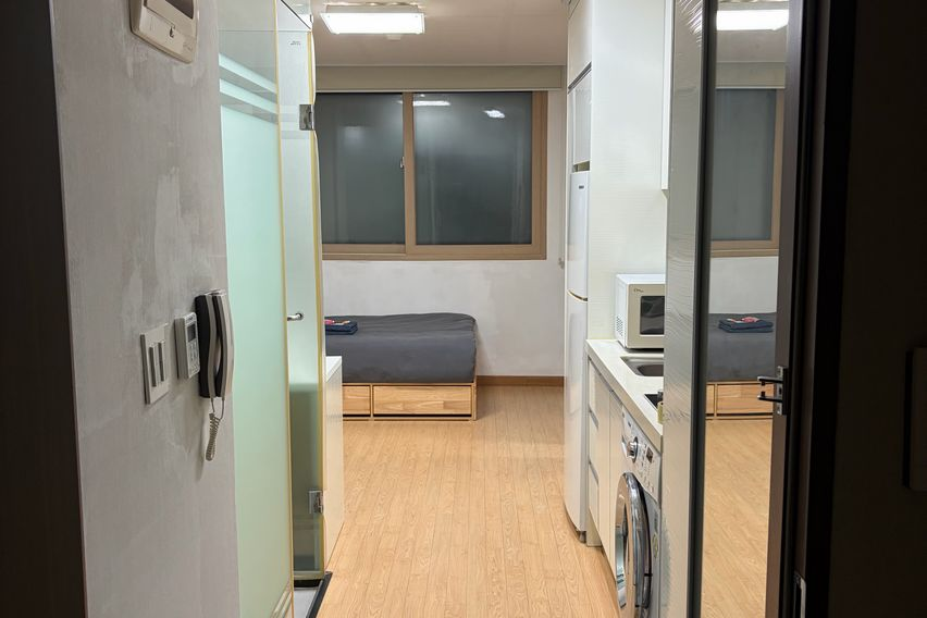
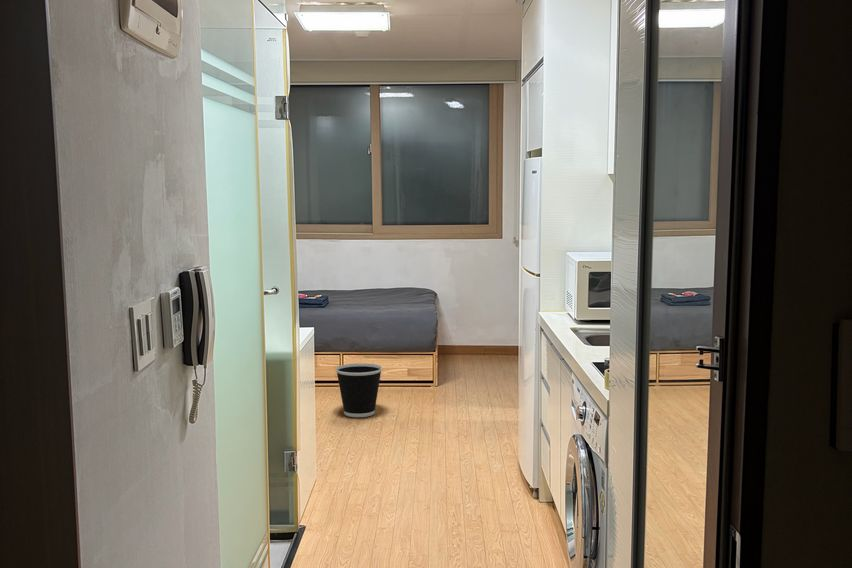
+ wastebasket (359, 390)
